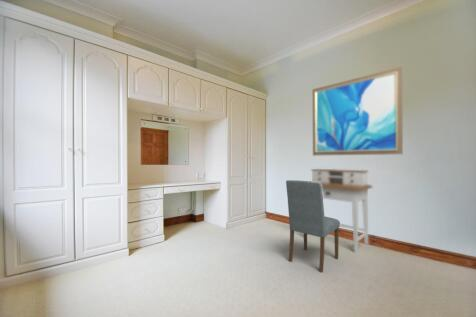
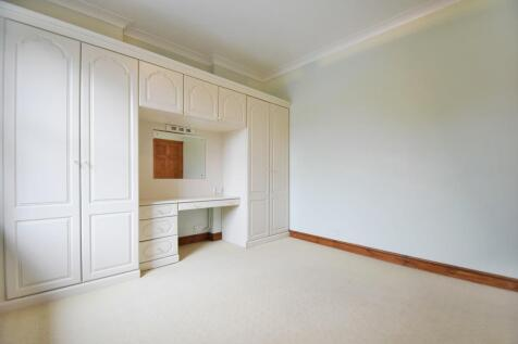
- wall art (351, 117)
- dining chair (312, 219)
- desk (334, 199)
